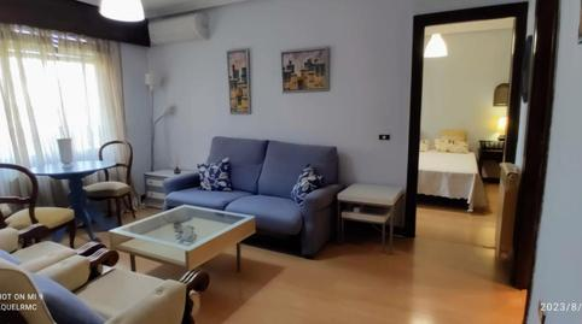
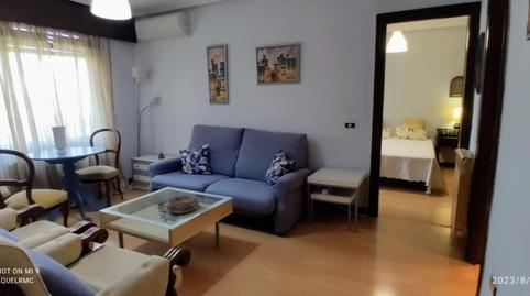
+ decorative bowl (183, 204)
